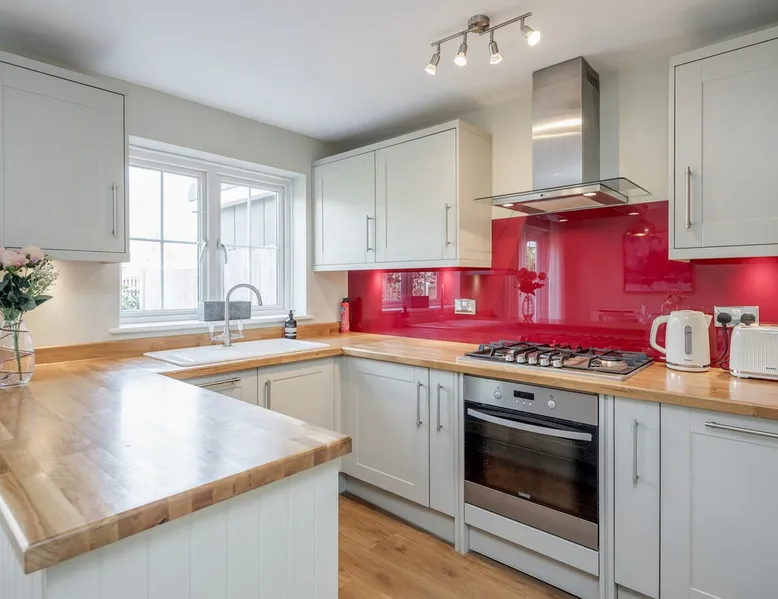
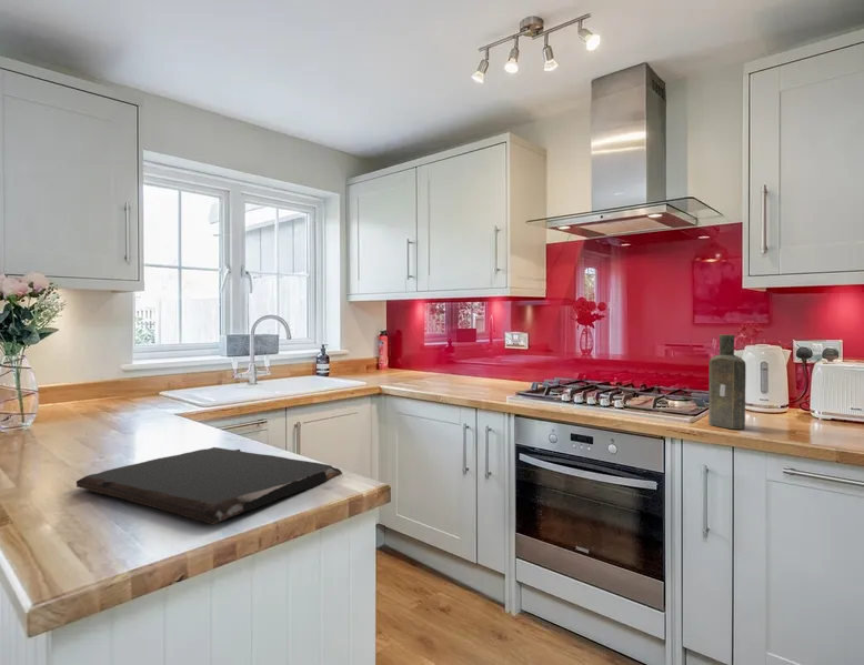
+ bottle (729, 380)
+ cutting board (214, 474)
